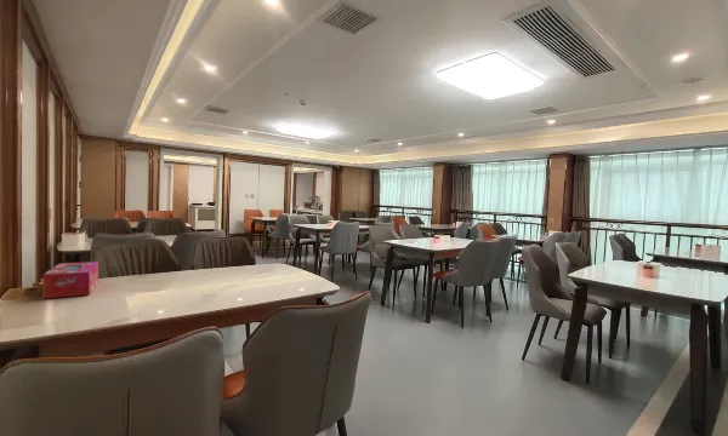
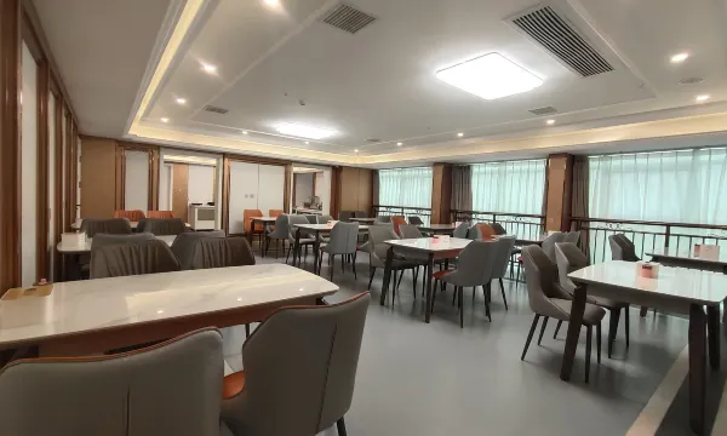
- tissue box (73, 277)
